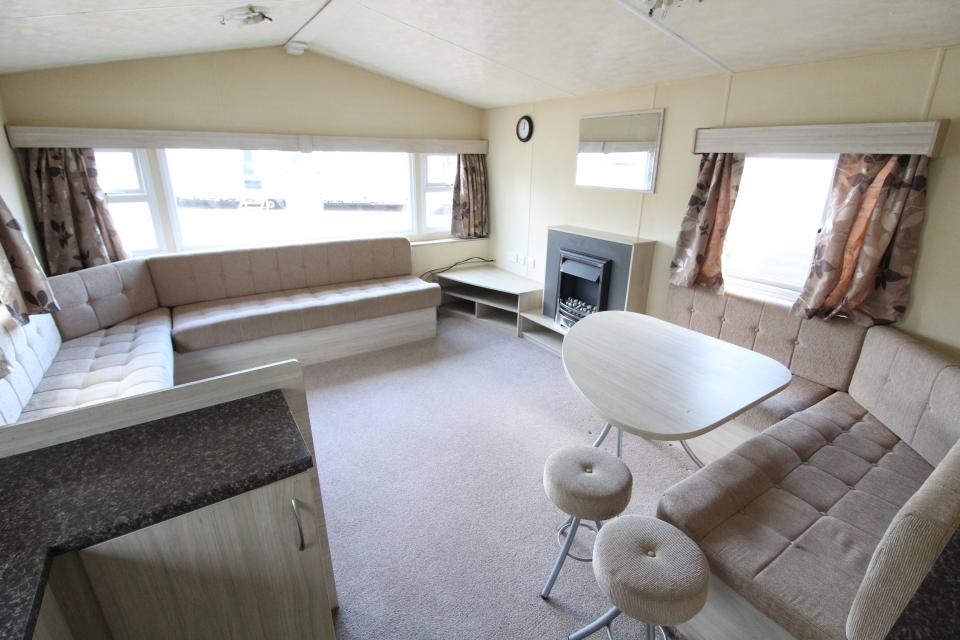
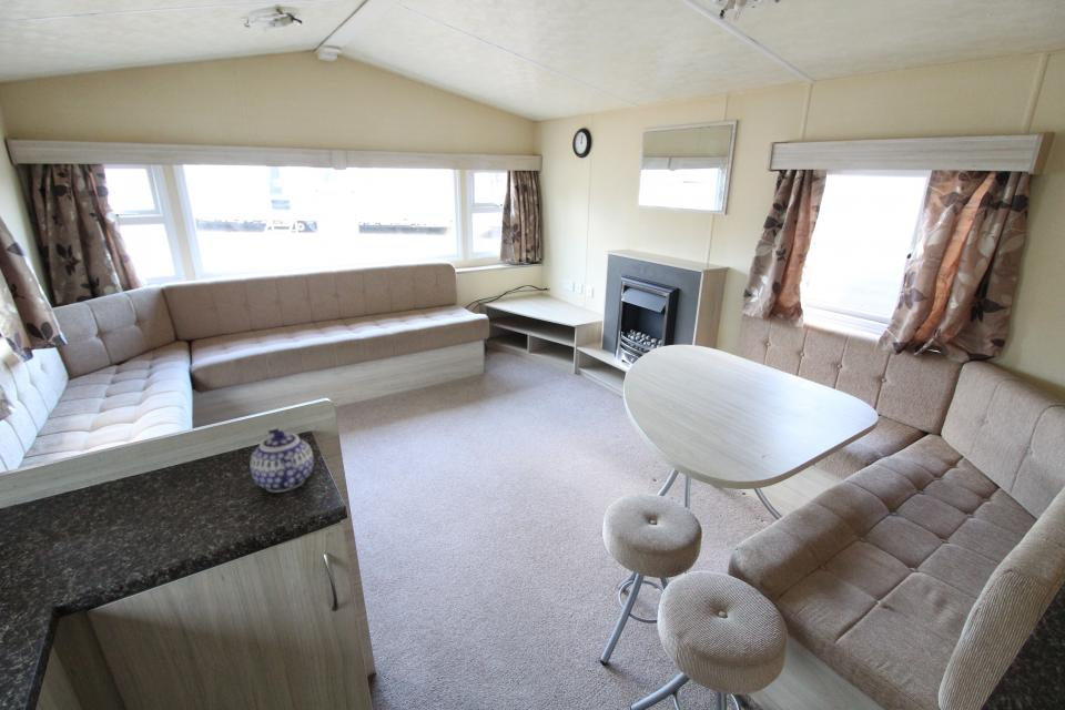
+ teapot (282, 456)
